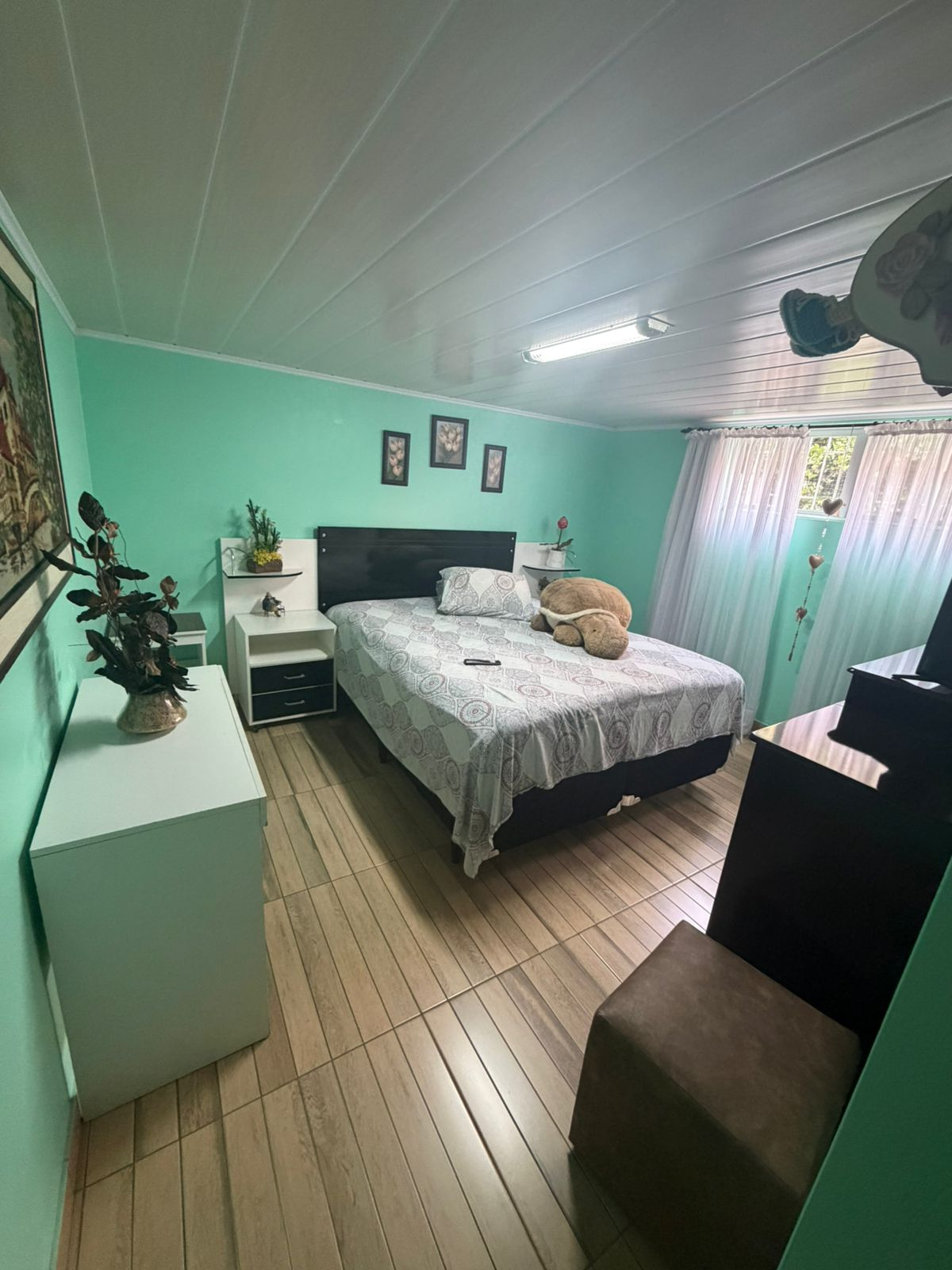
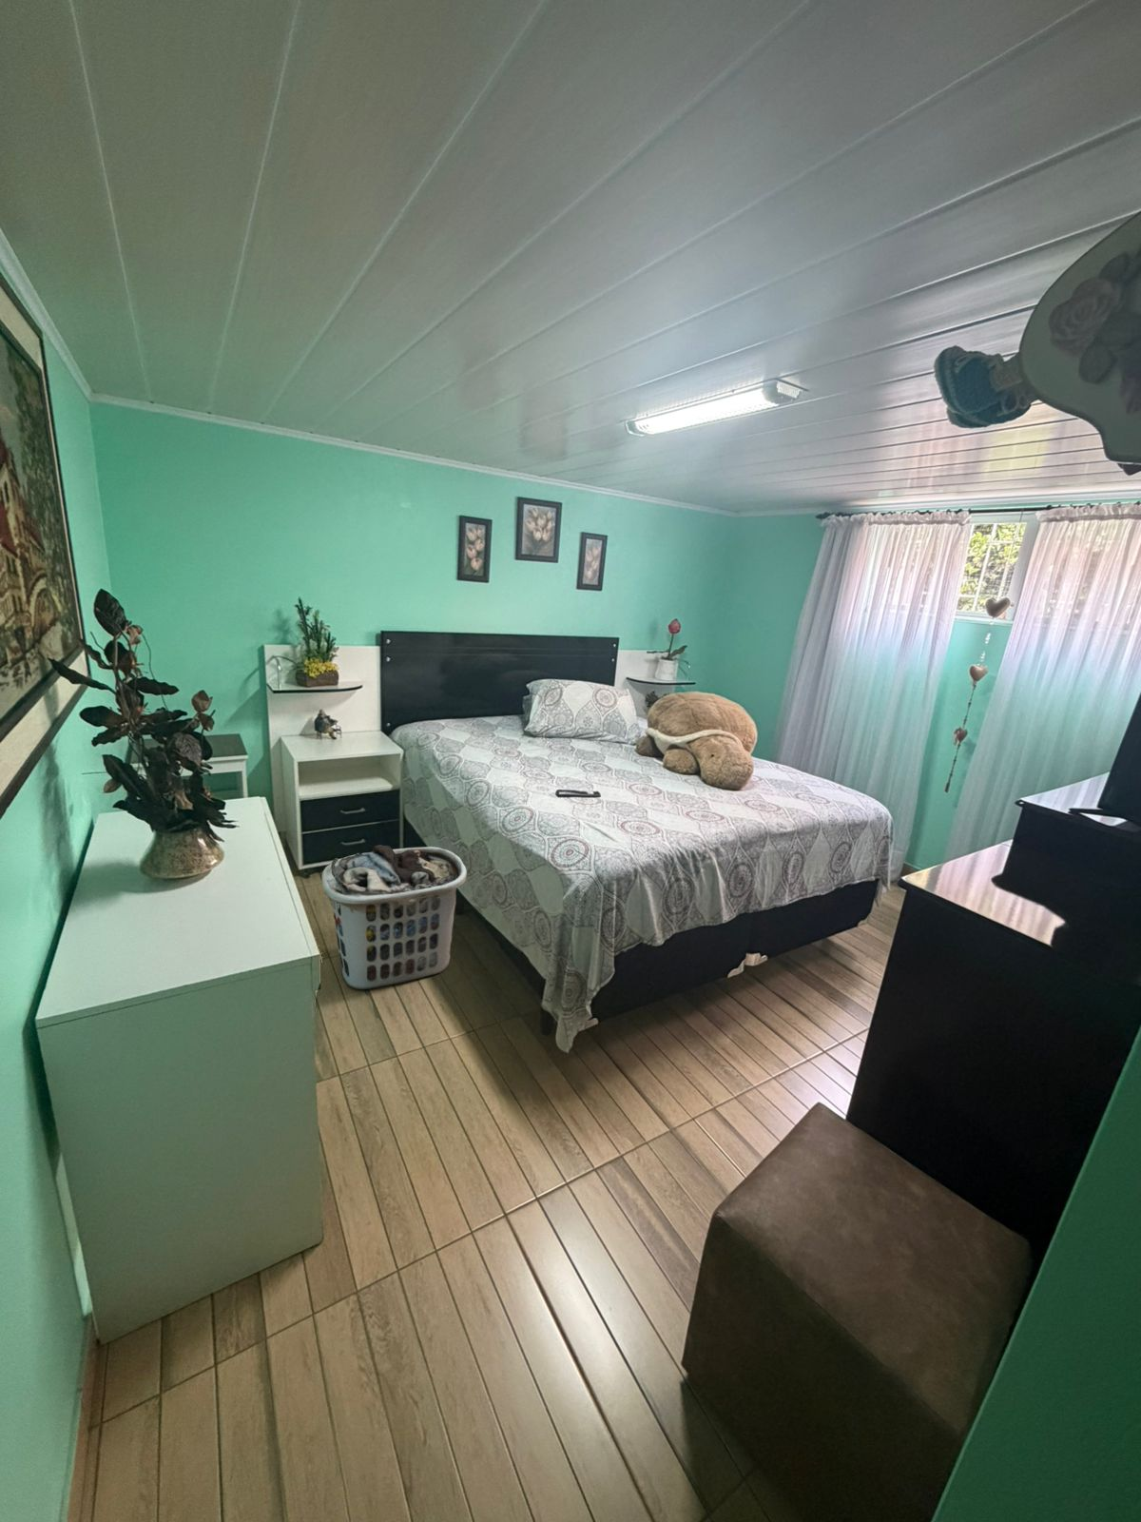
+ clothes hamper (397, 908)
